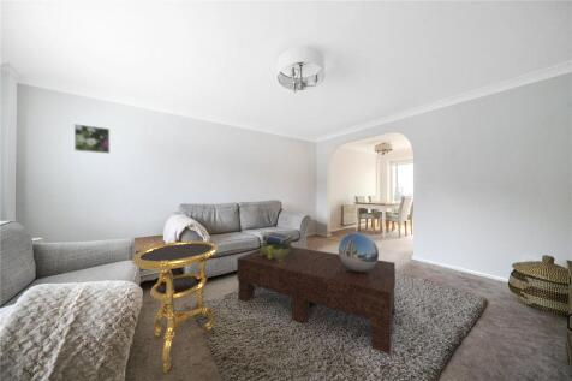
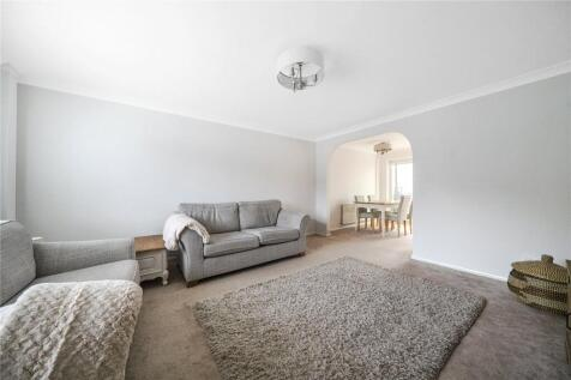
- decorative sphere (357, 251)
- stack of books (278, 244)
- side table (179, 296)
- coffee table (312, 281)
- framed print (93, 139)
